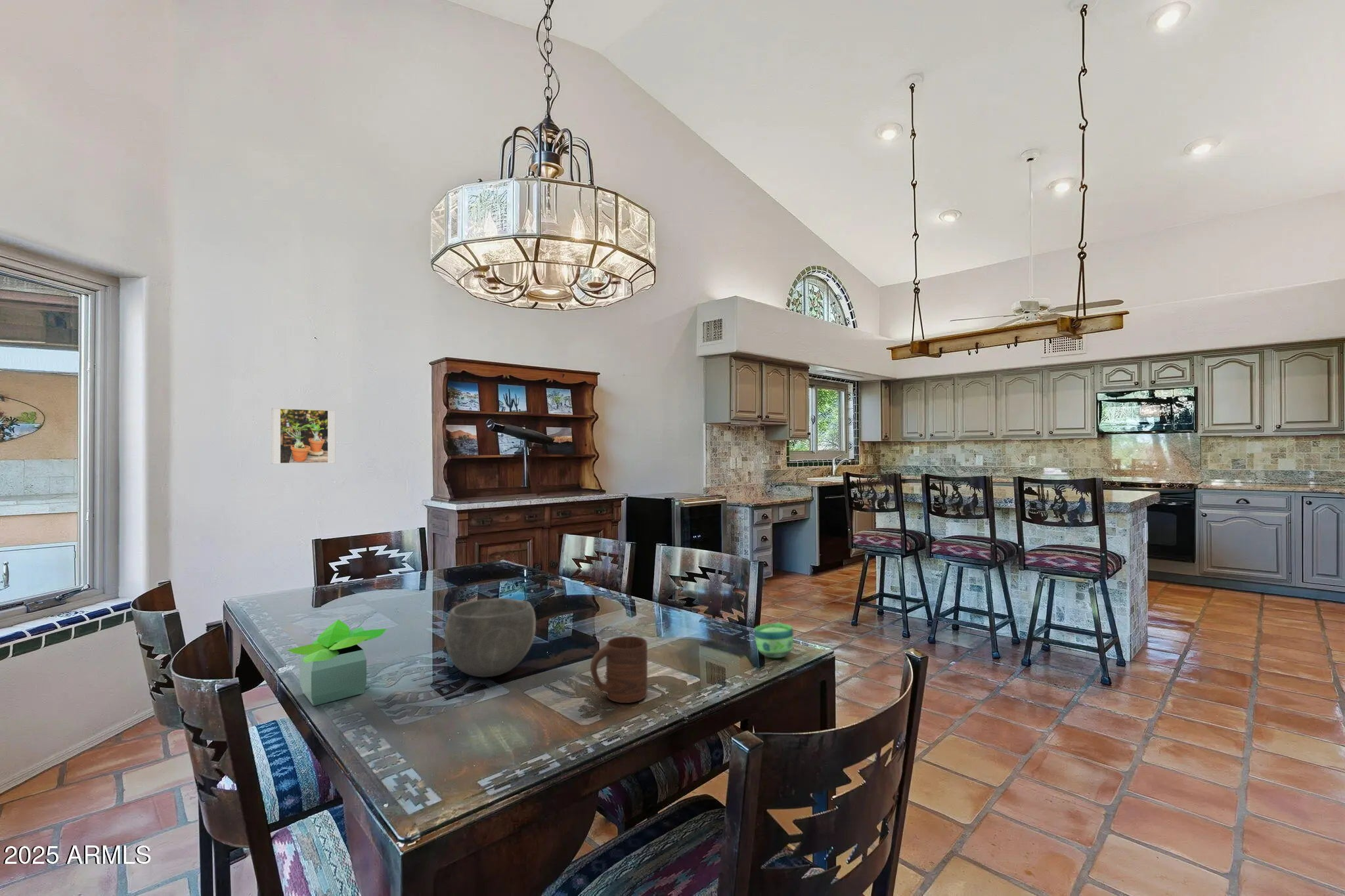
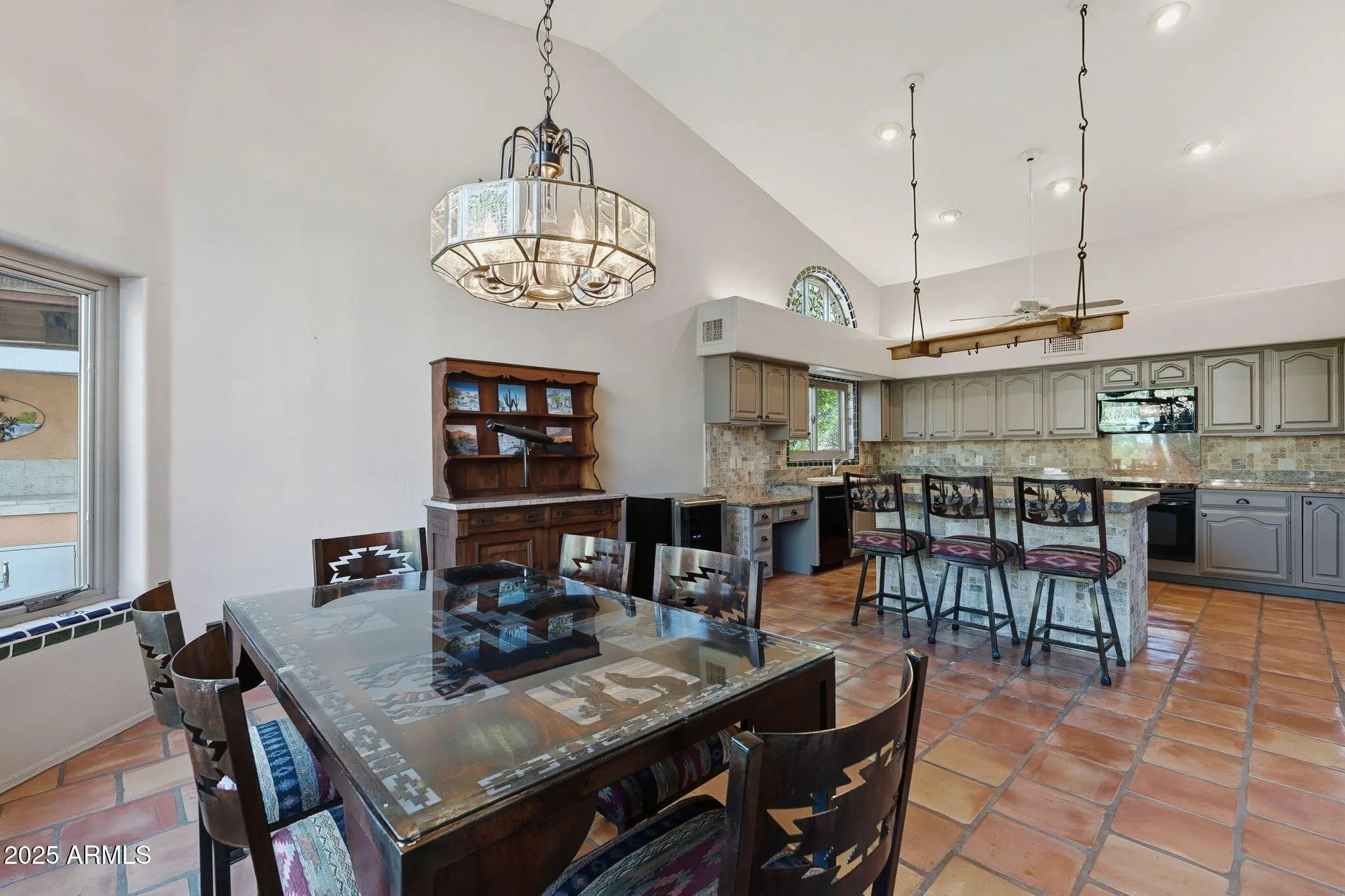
- cup (774, 639)
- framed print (304, 436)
- bowl (491, 639)
- potted plant (338, 659)
- cup (622, 670)
